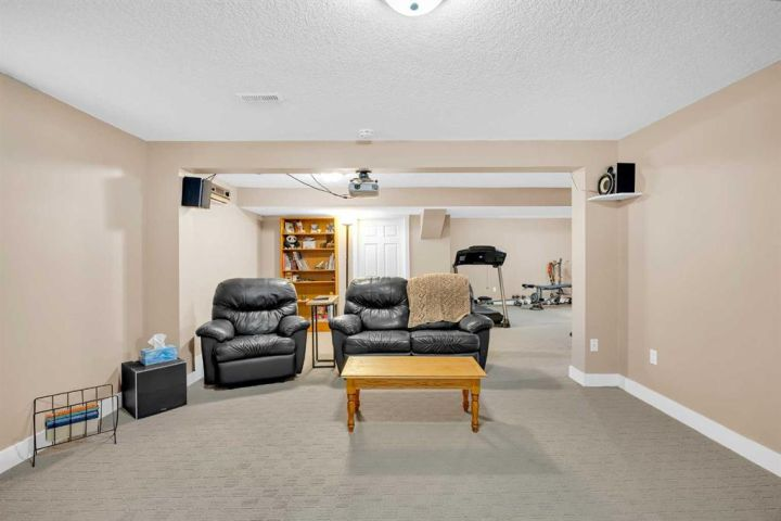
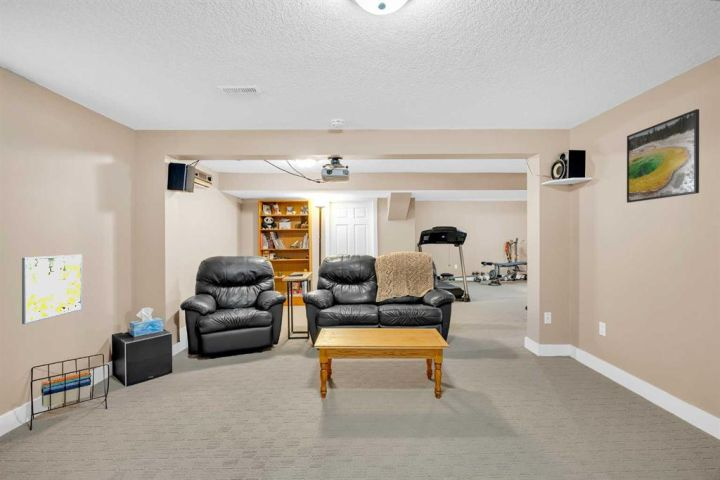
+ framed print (658, 161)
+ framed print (54, 286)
